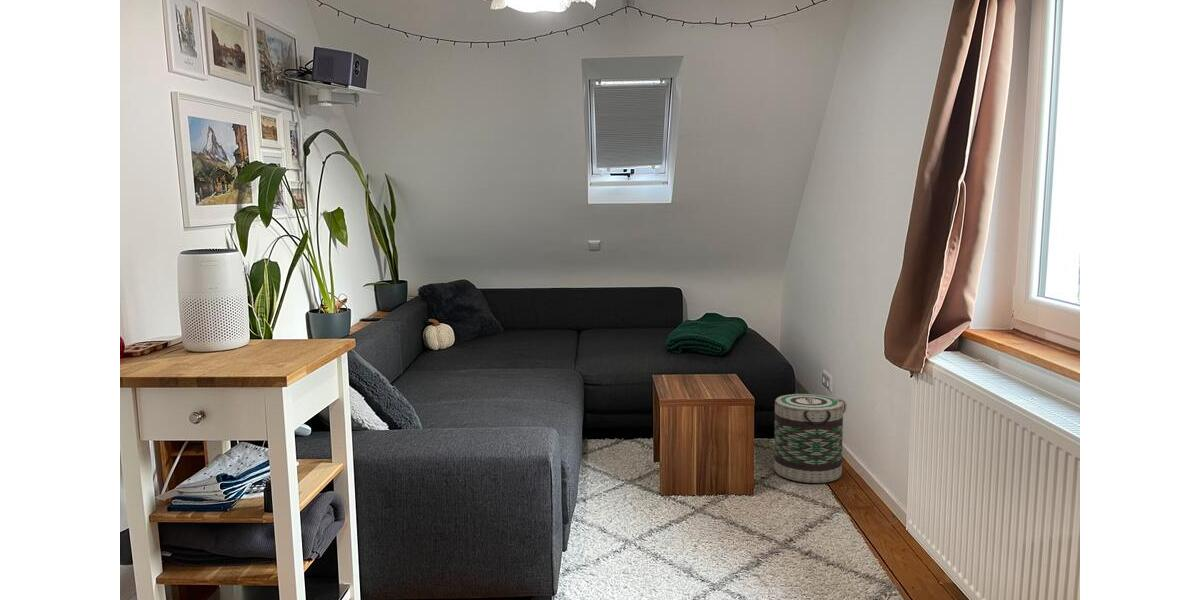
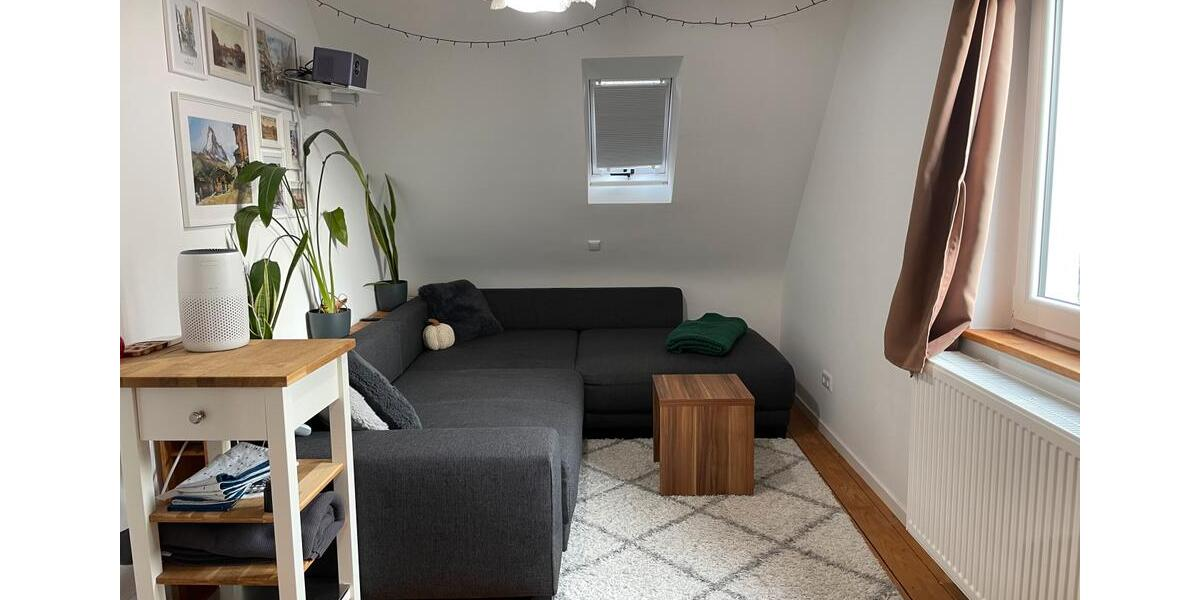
- basket (810, 434)
